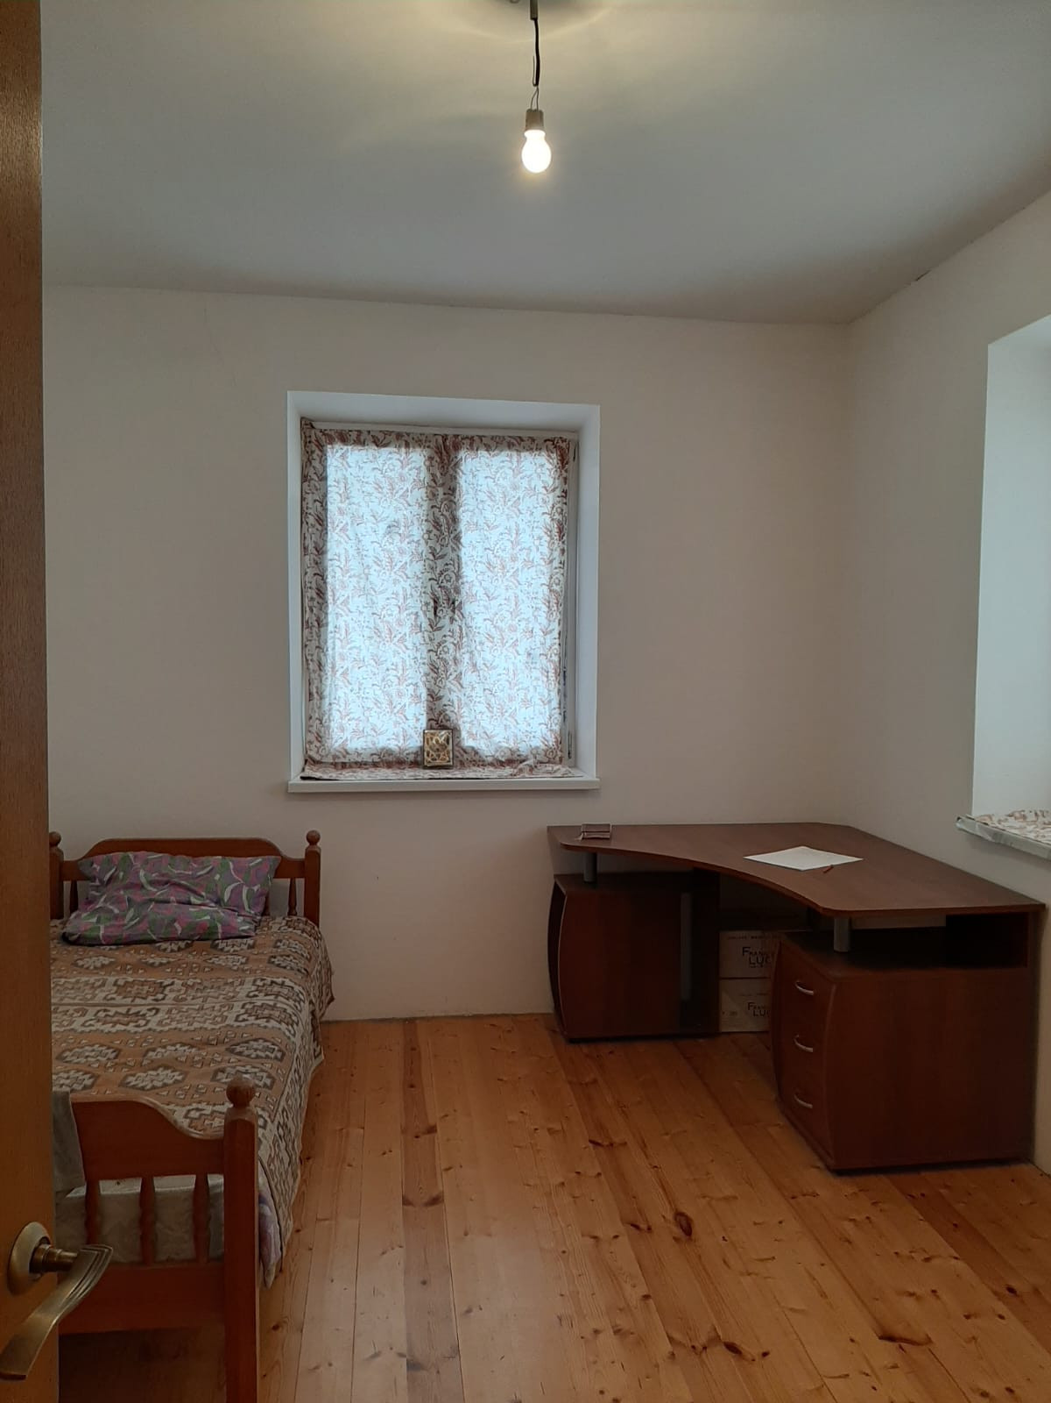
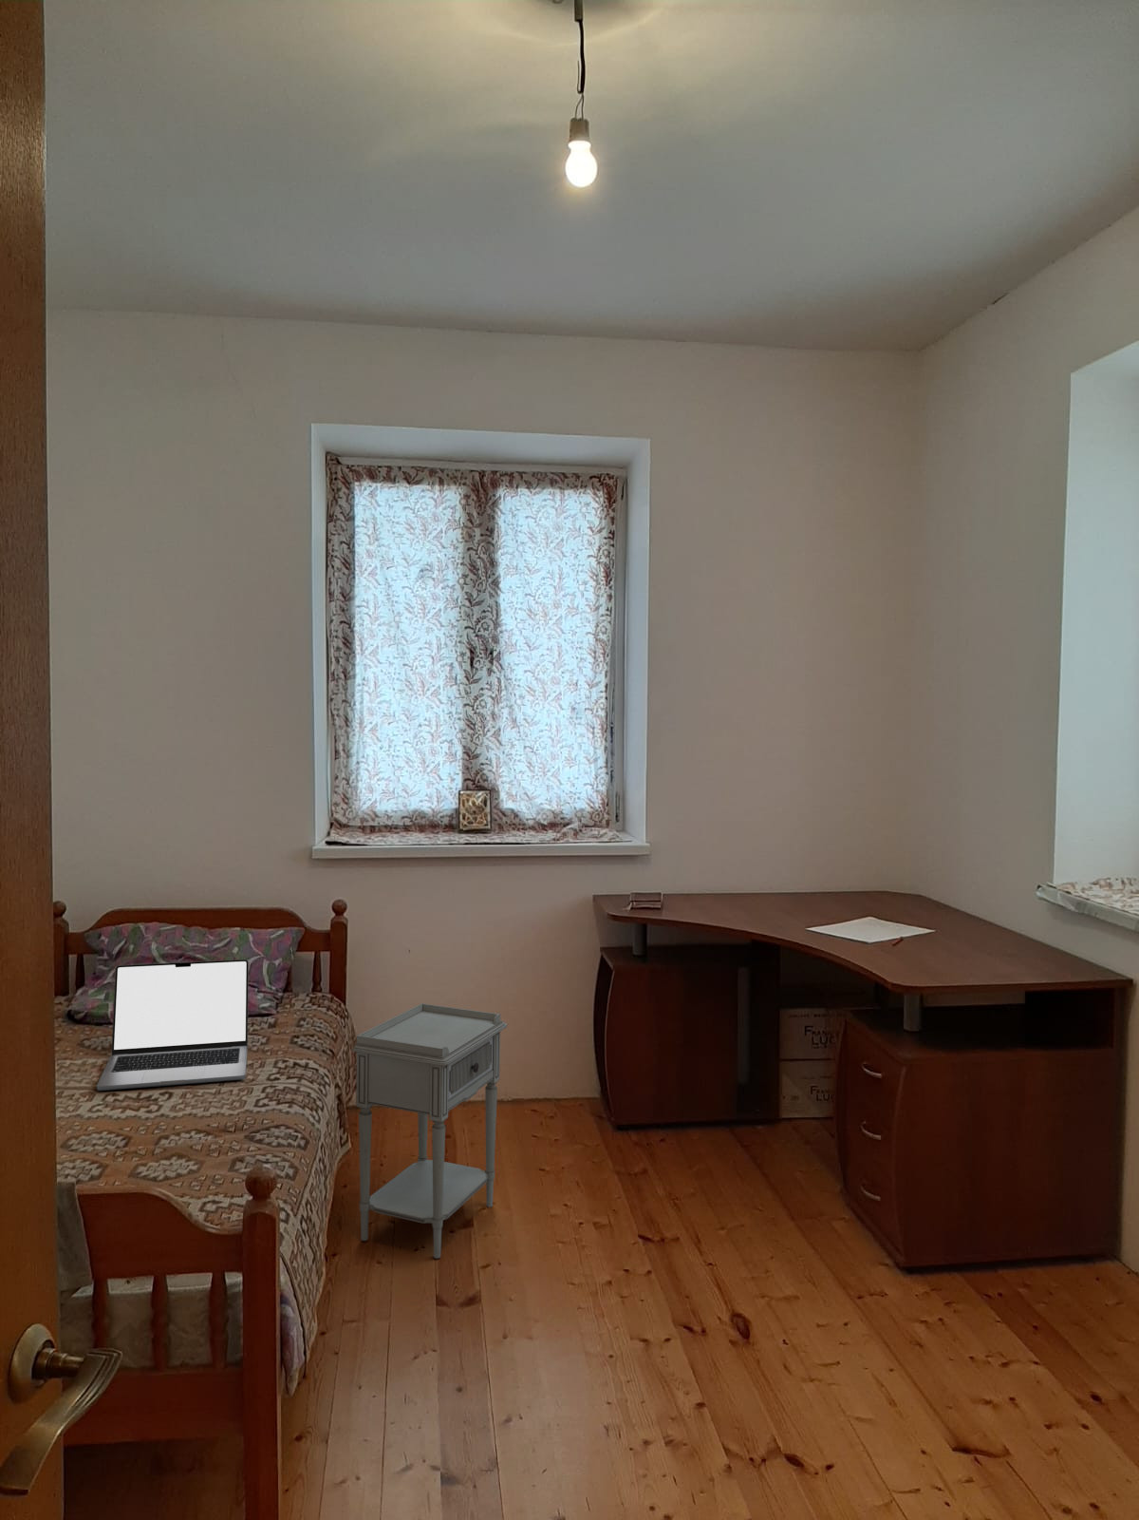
+ nightstand (433, 1125)
+ laptop (177, 1020)
